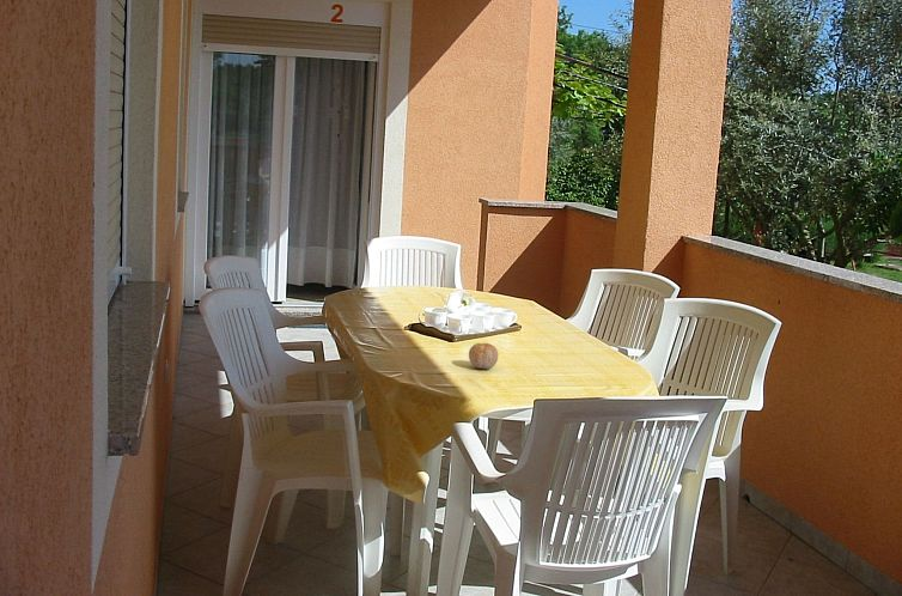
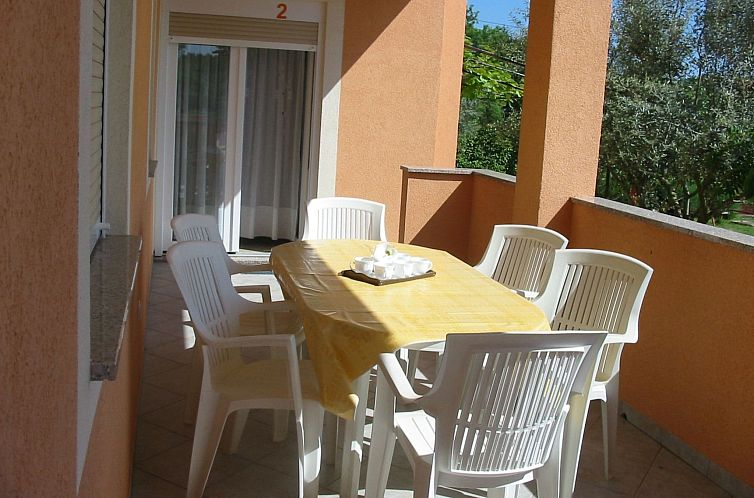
- fruit (483, 355)
